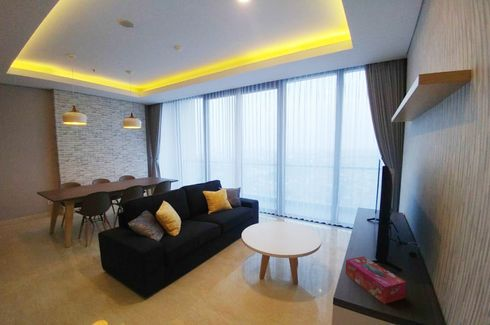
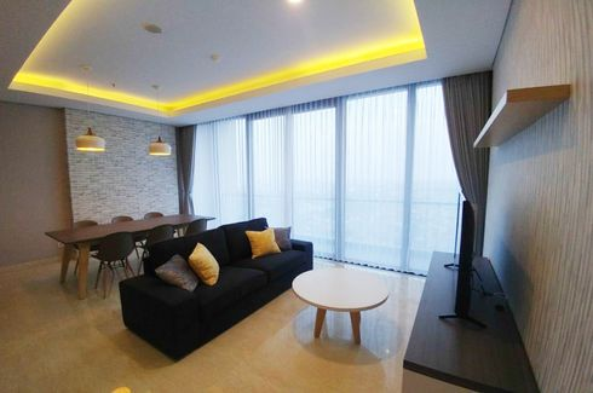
- tissue box (372, 277)
